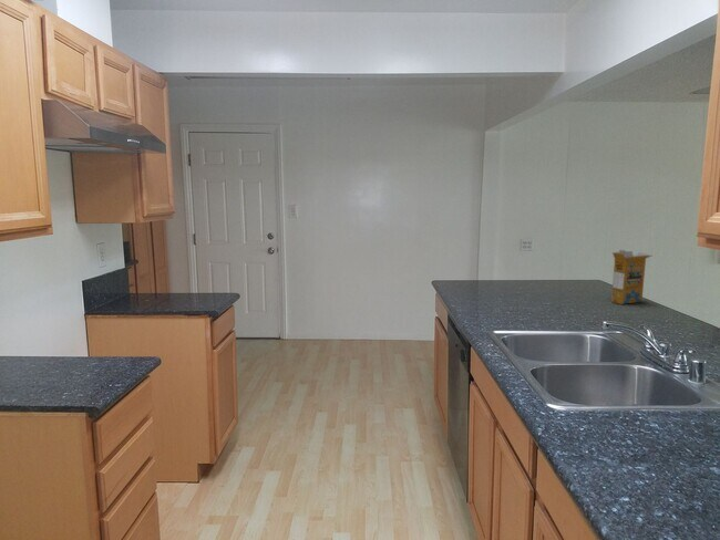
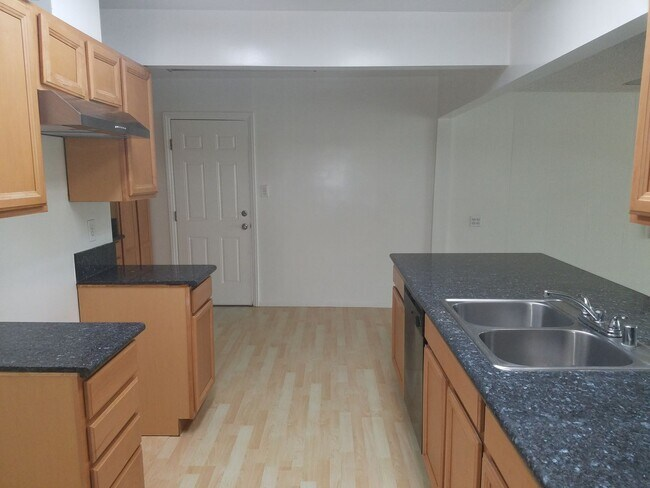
- cereal box (630, 277)
